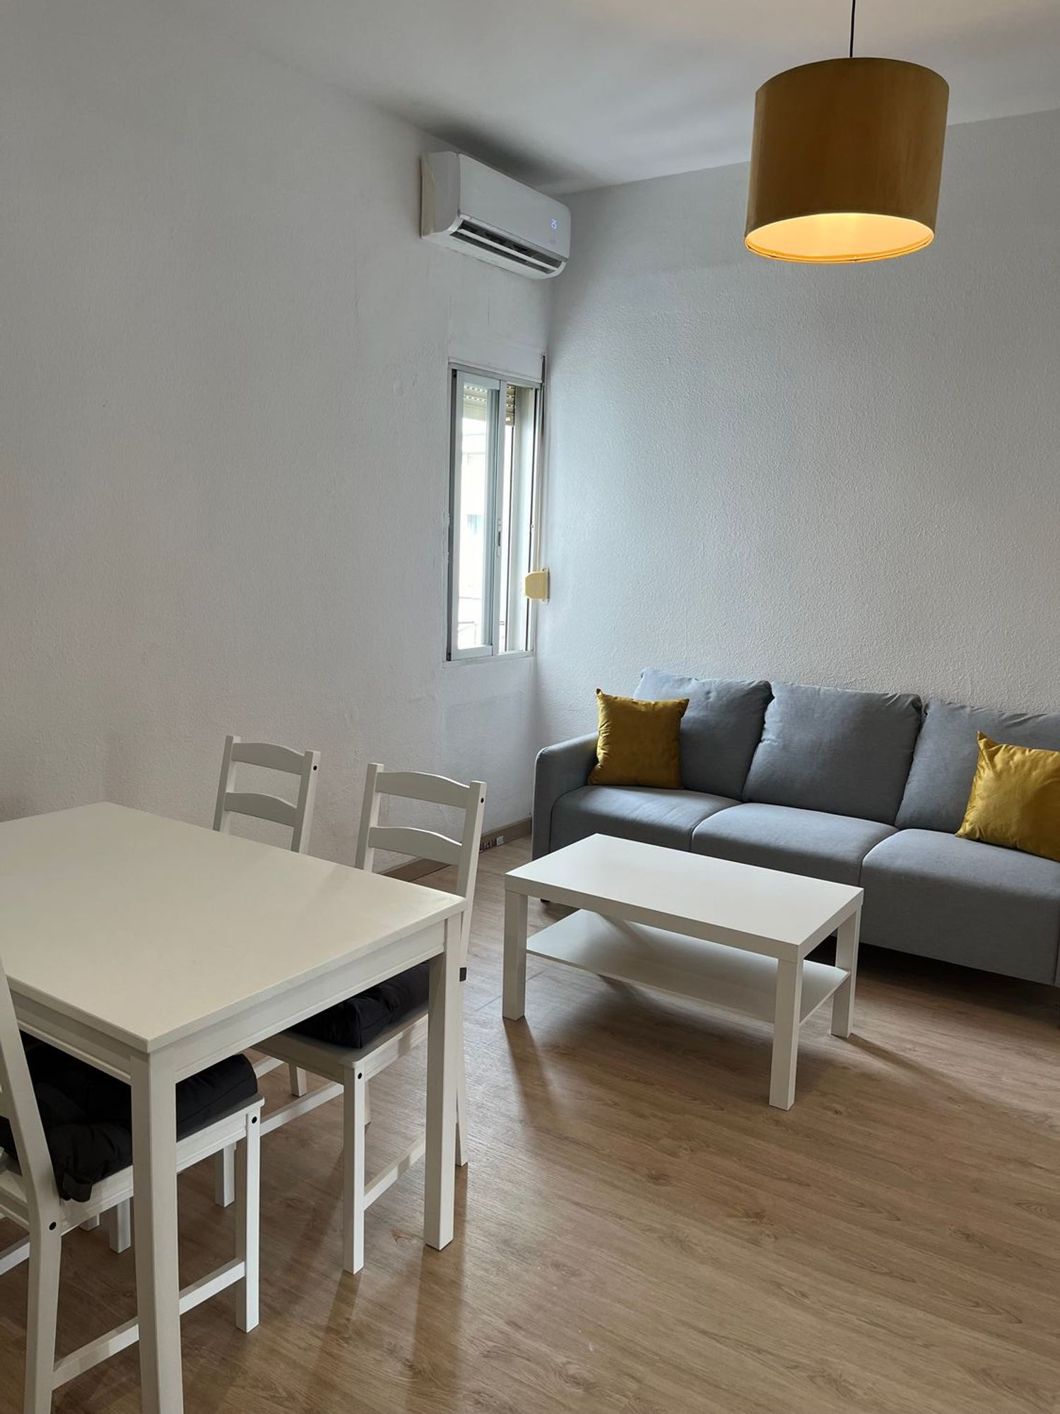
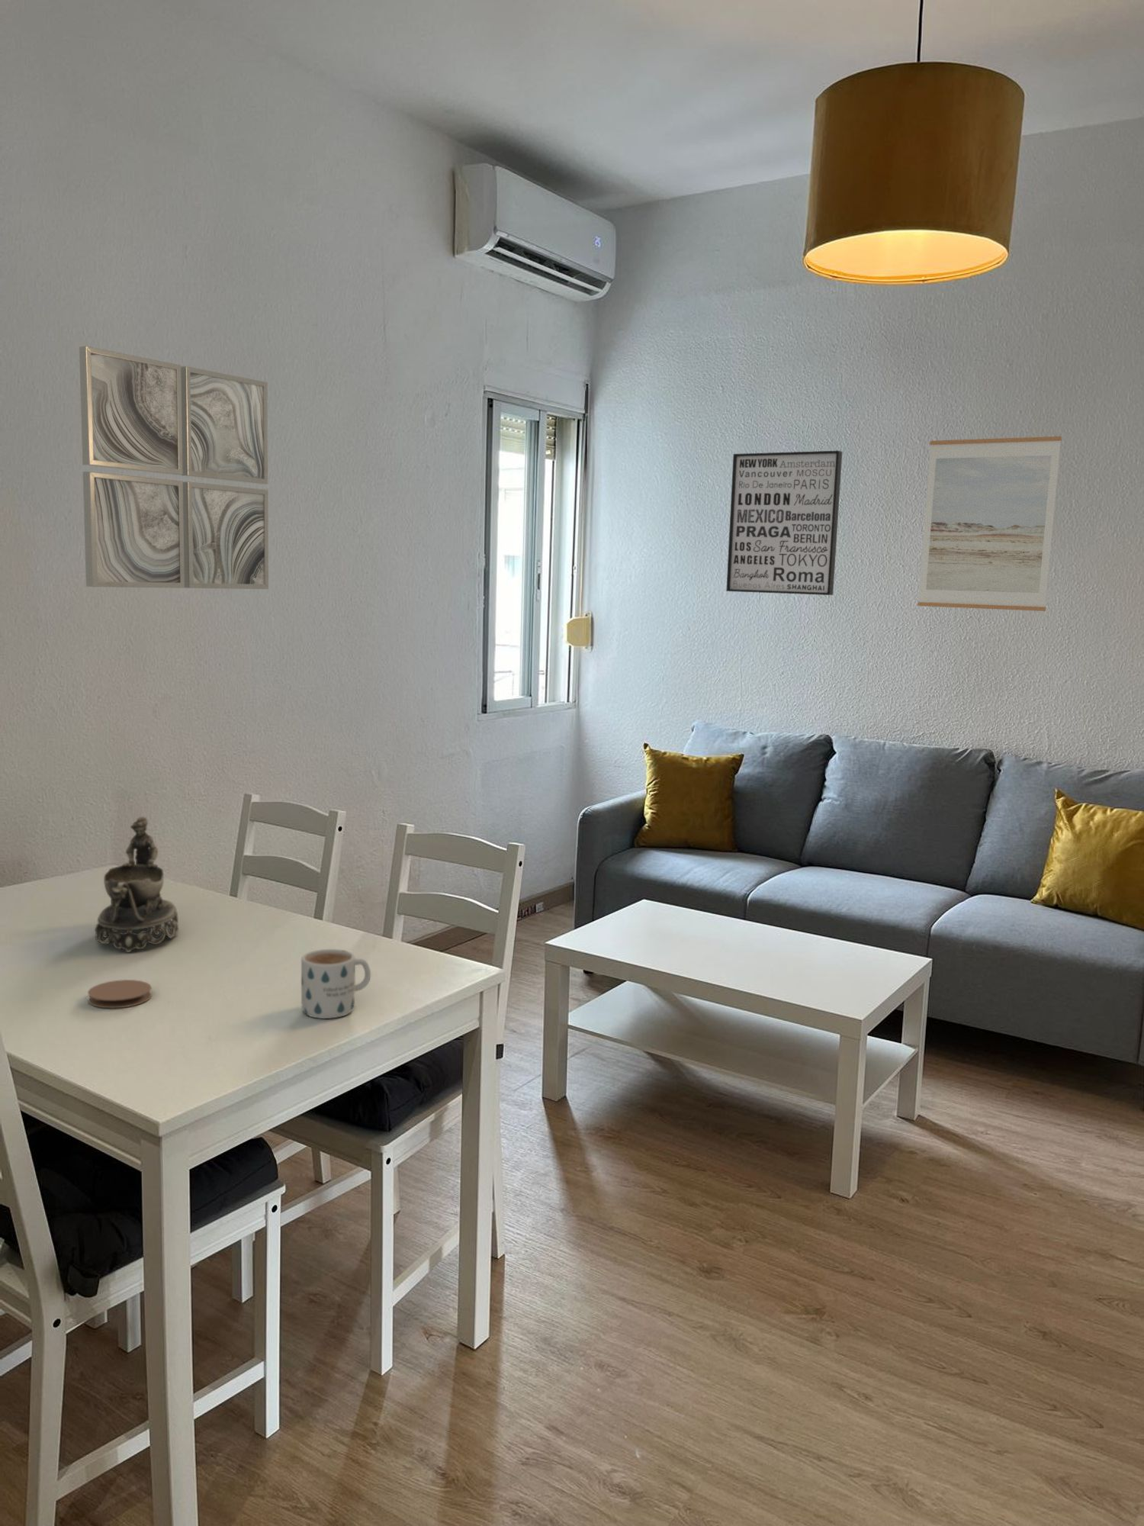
+ wall art (782, 524)
+ mug (338, 982)
+ wall art (183, 476)
+ coaster (120, 994)
+ wall art (987, 524)
+ decorative bowl (137, 883)
